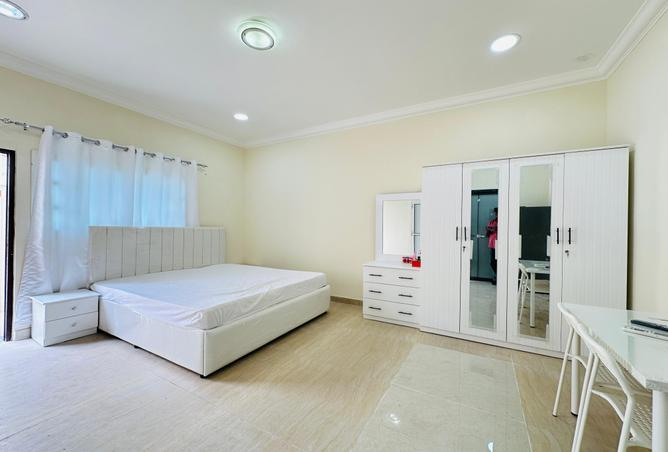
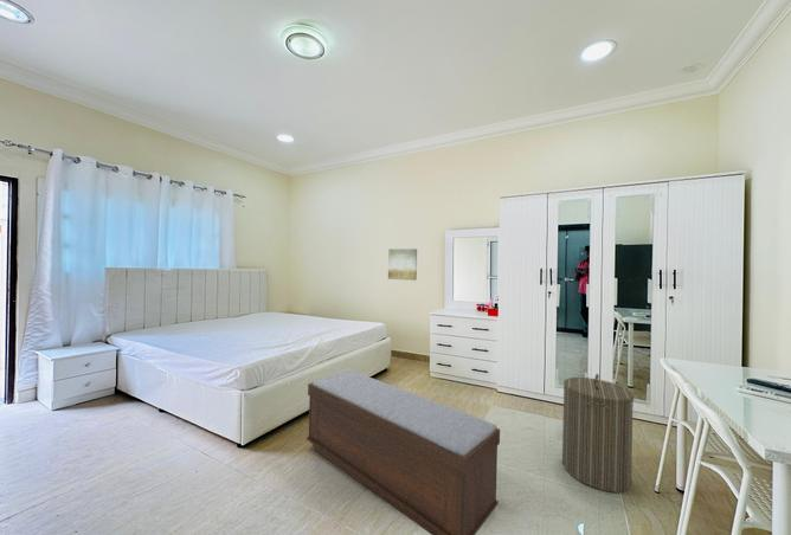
+ bench (390, 436)
+ laundry hamper (596, 423)
+ wall art (401, 264)
